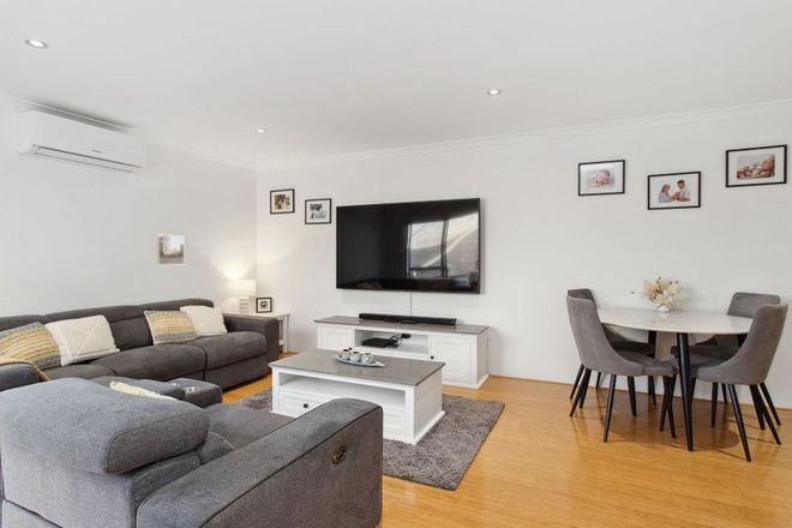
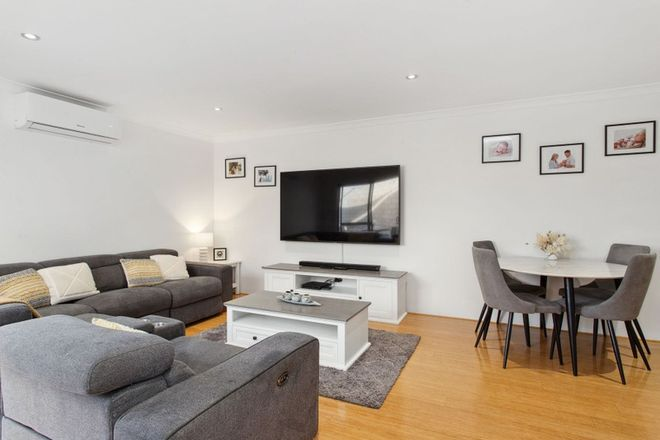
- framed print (170, 250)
